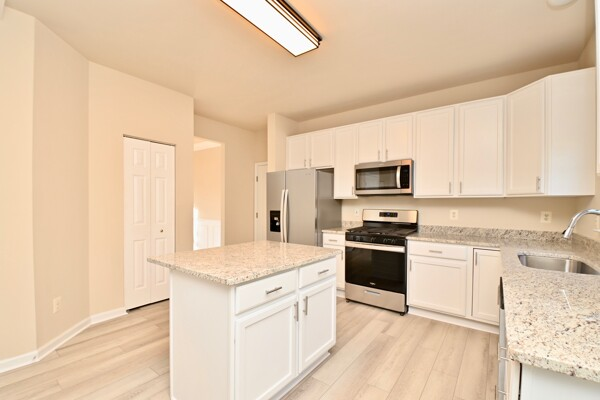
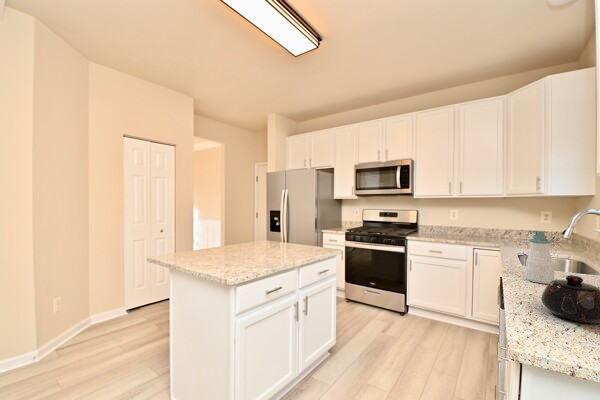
+ soap bottle (539, 256)
+ teapot (573, 296)
